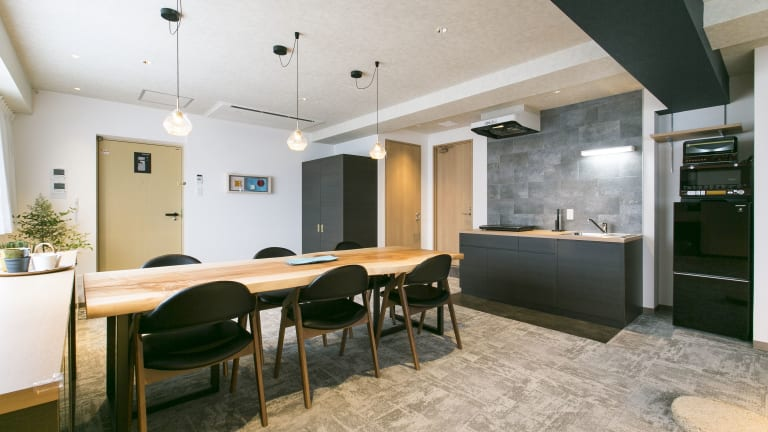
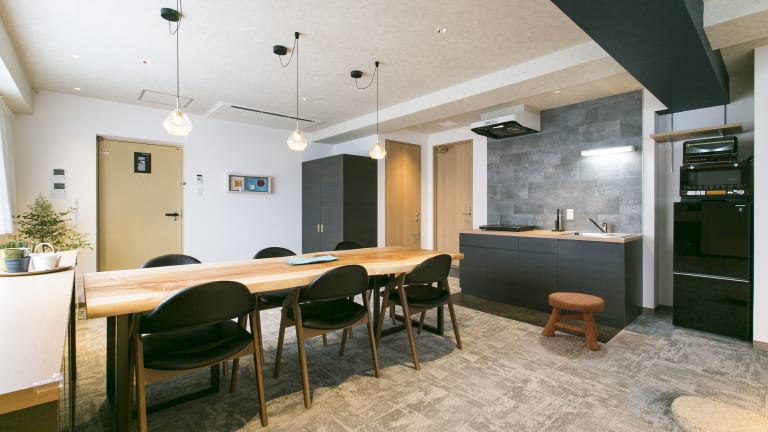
+ stool (571, 317)
